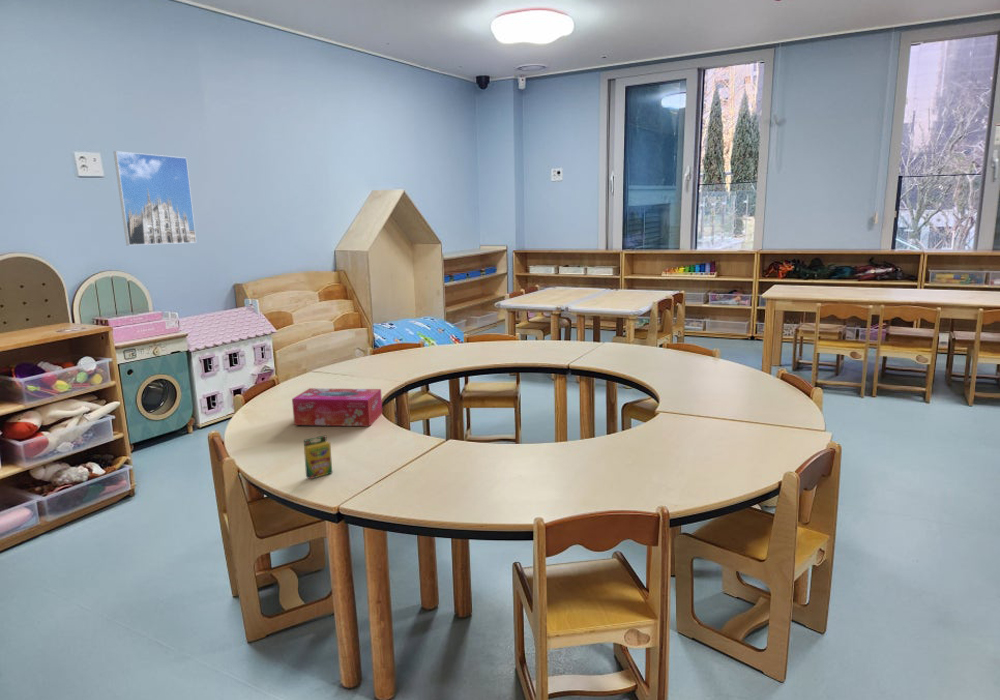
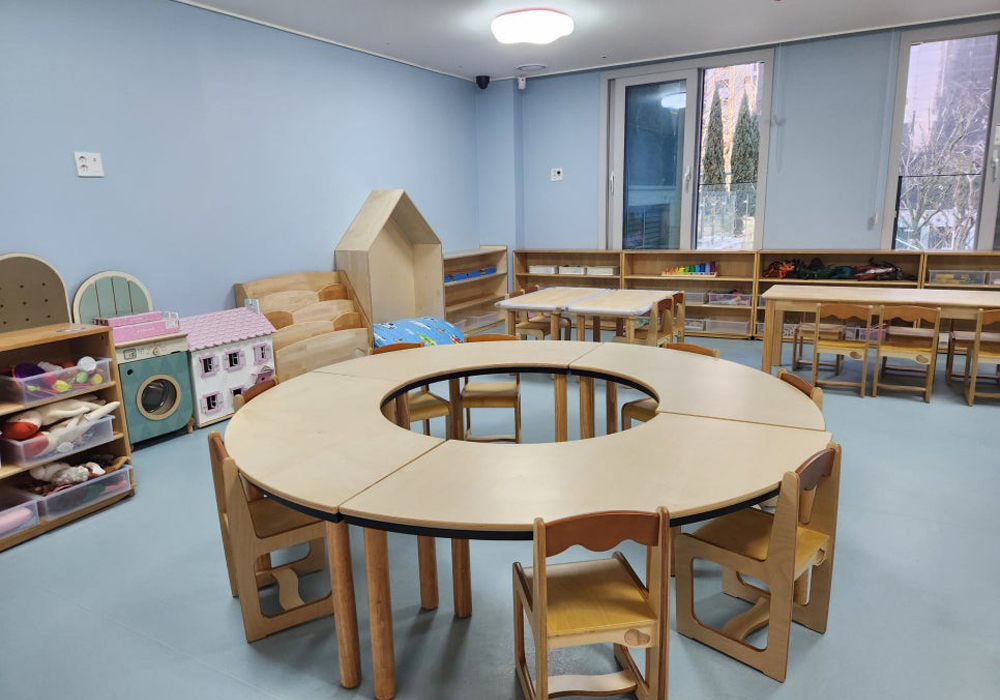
- crayon box (317, 456)
- tissue box (338, 406)
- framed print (157, 199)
